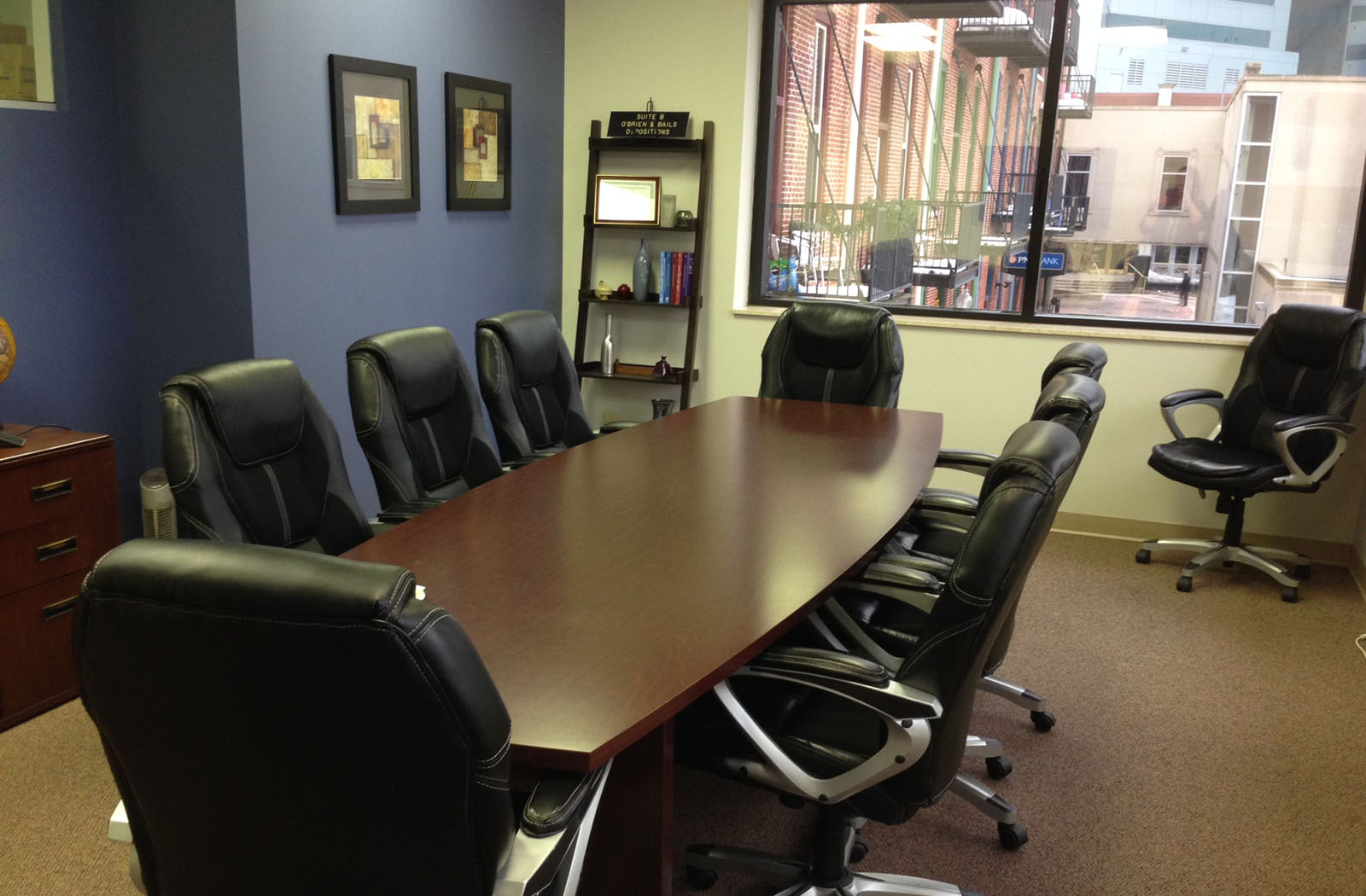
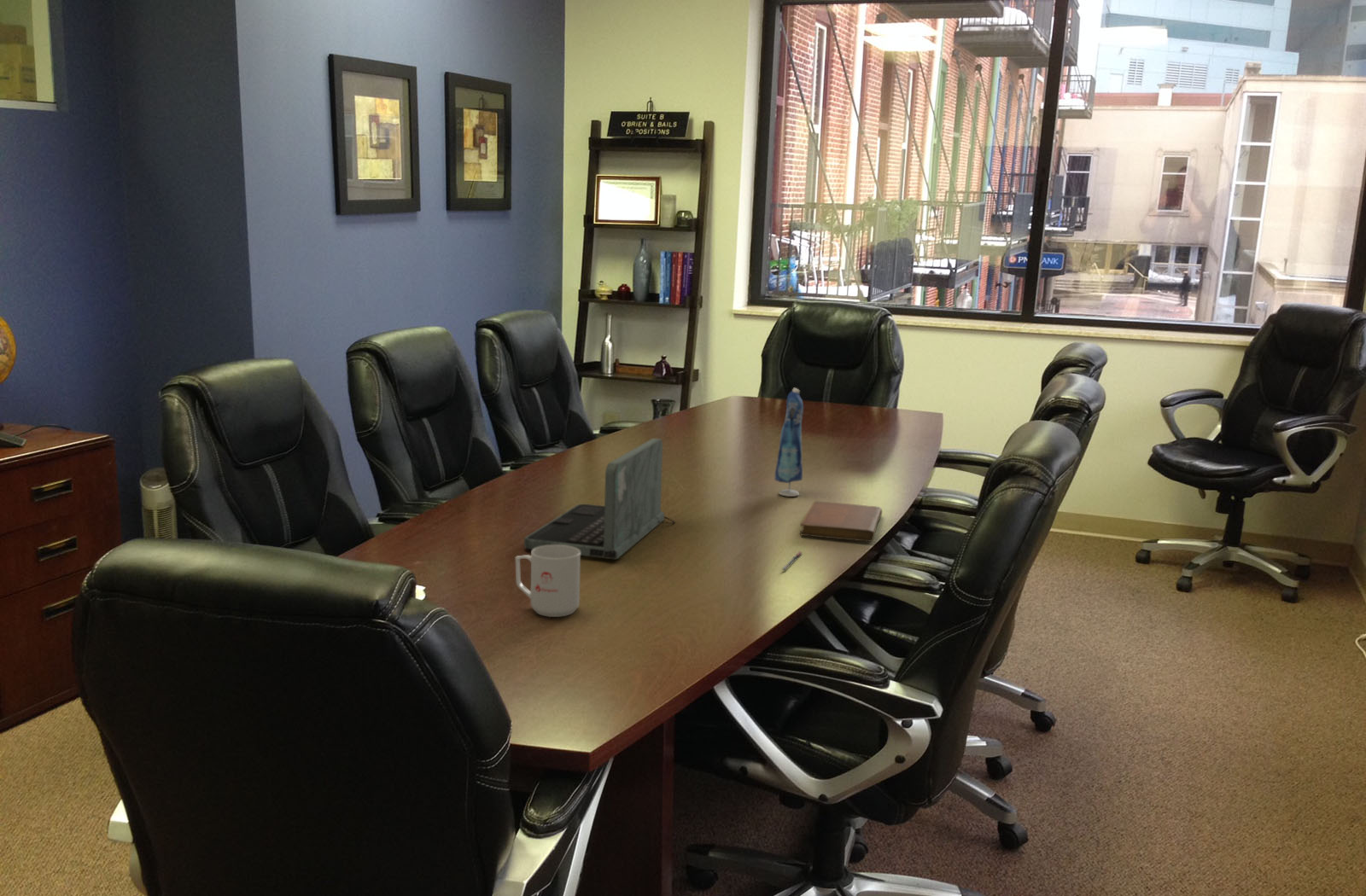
+ dress (790, 441)
+ mug (546, 579)
+ notebook (842, 520)
+ laptop (605, 490)
+ pen (791, 561)
